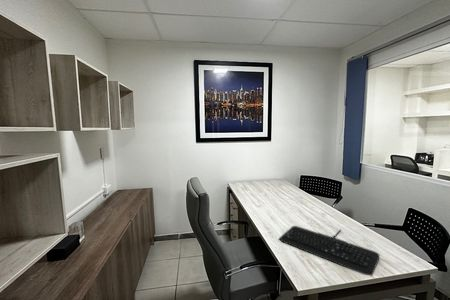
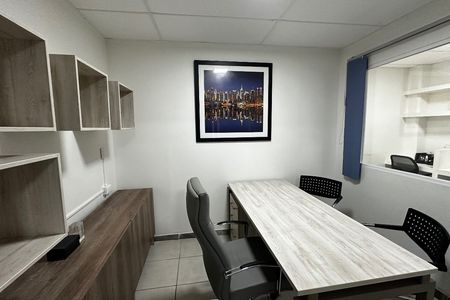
- keyboard (330, 239)
